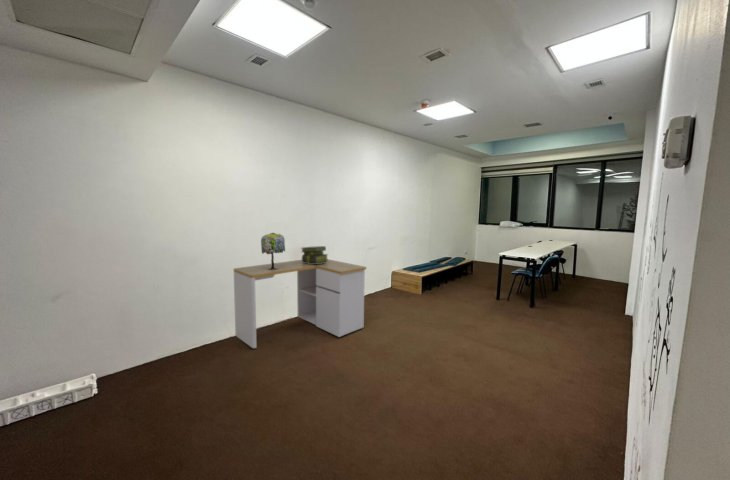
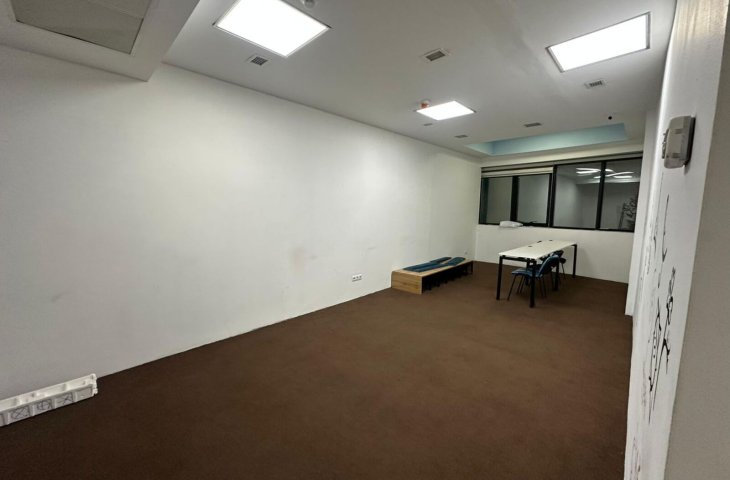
- stack of books (313, 254)
- table lamp (273, 250)
- desk (301, 300)
